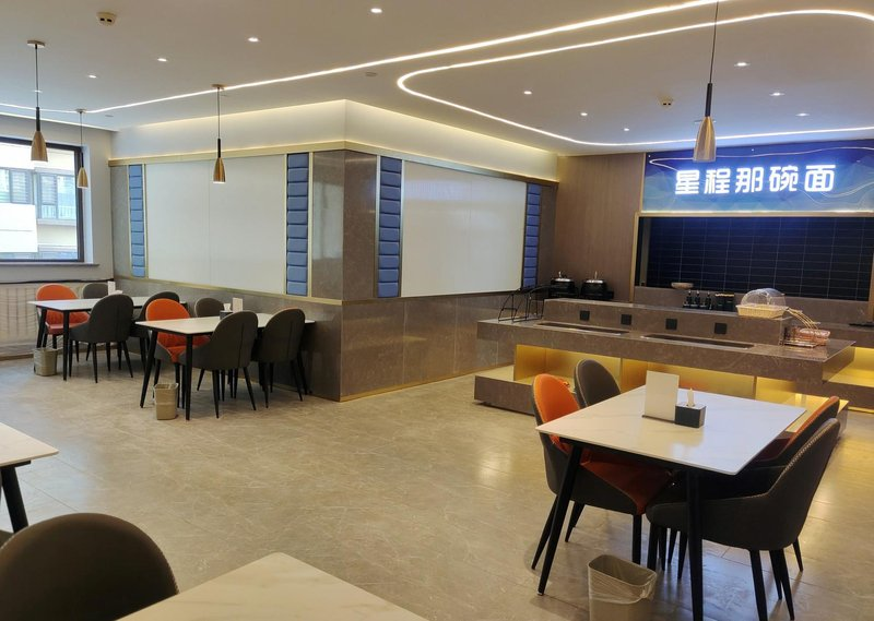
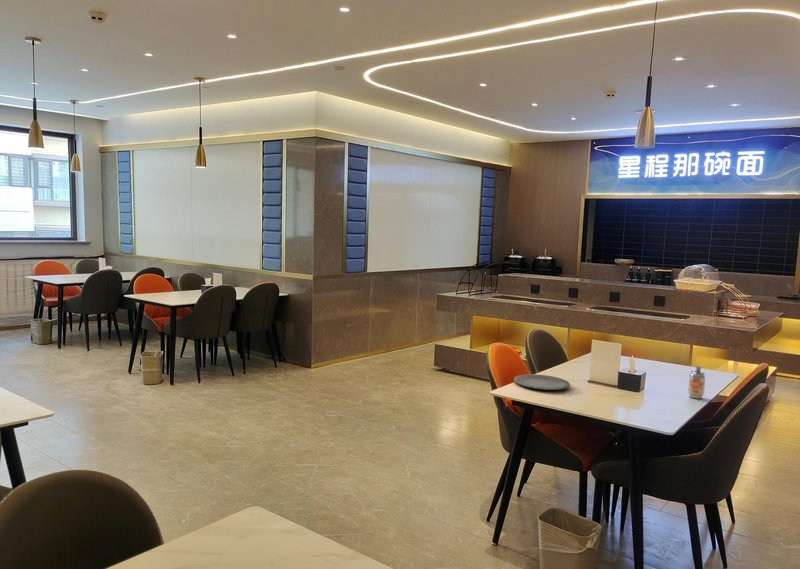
+ plate (541, 382)
+ beverage can (696, 382)
